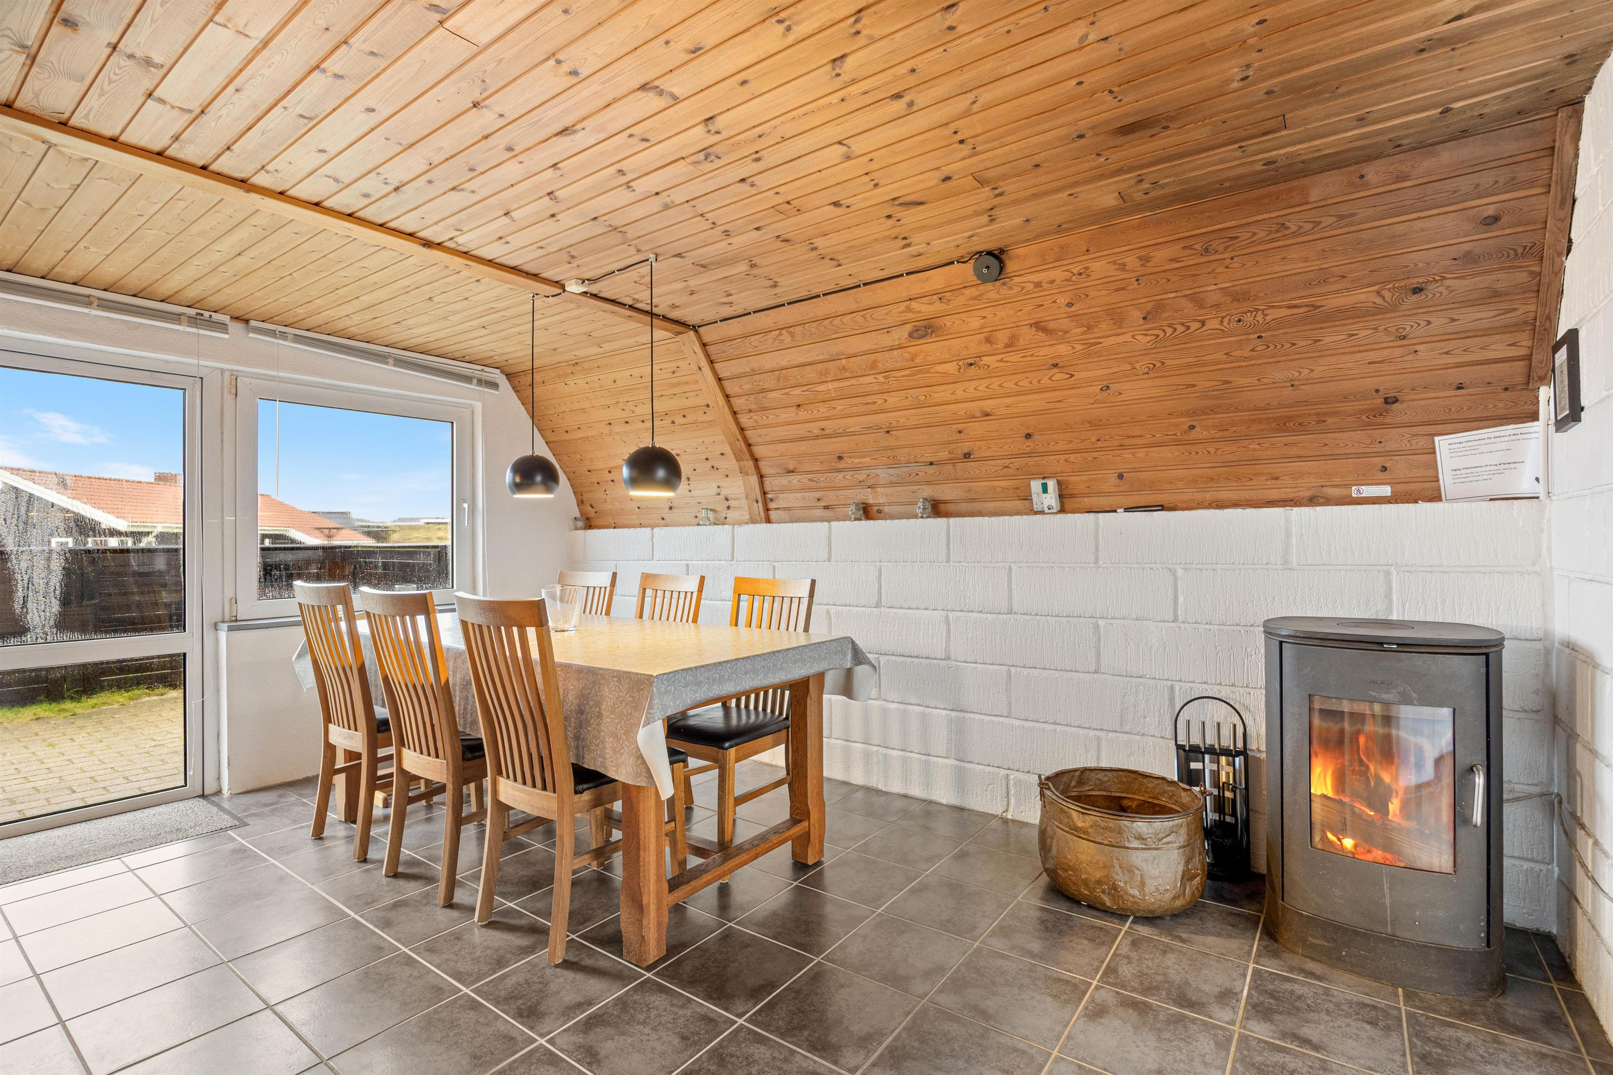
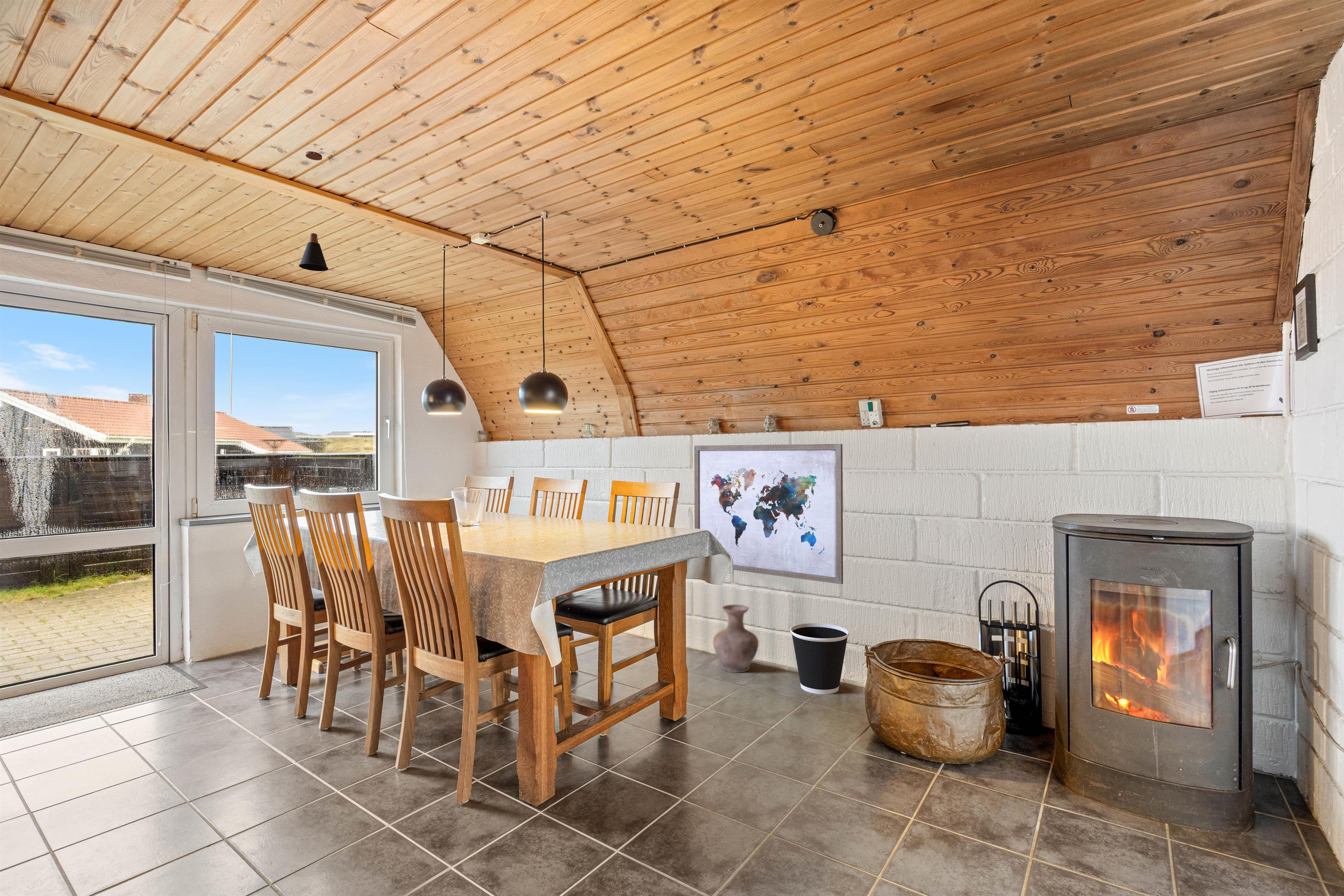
+ vase (736, 638)
+ wastebasket (819, 659)
+ wall art (763, 509)
+ pendant lamp (313, 233)
